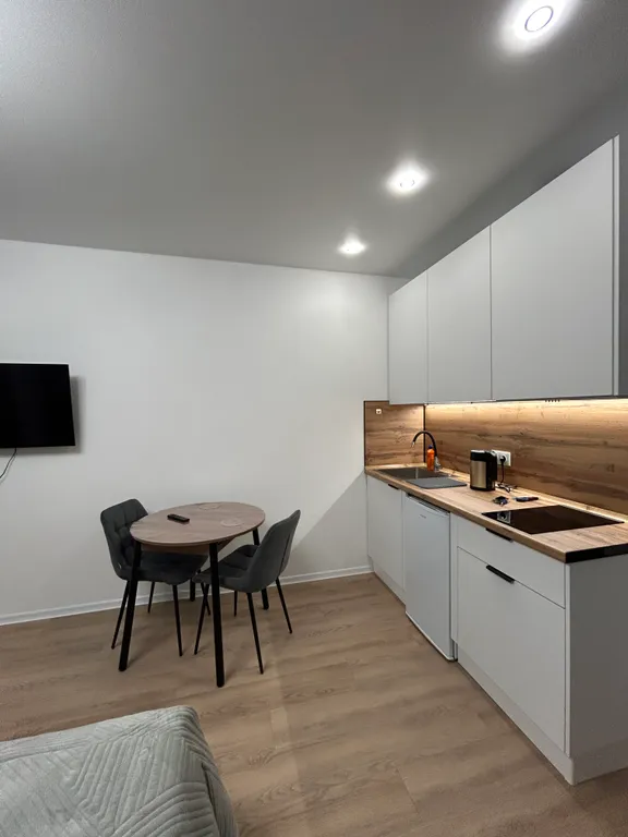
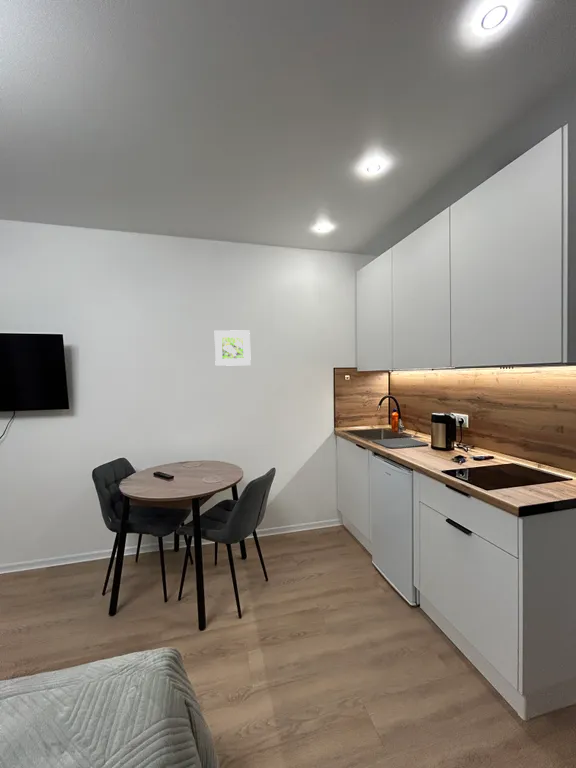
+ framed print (232, 348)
